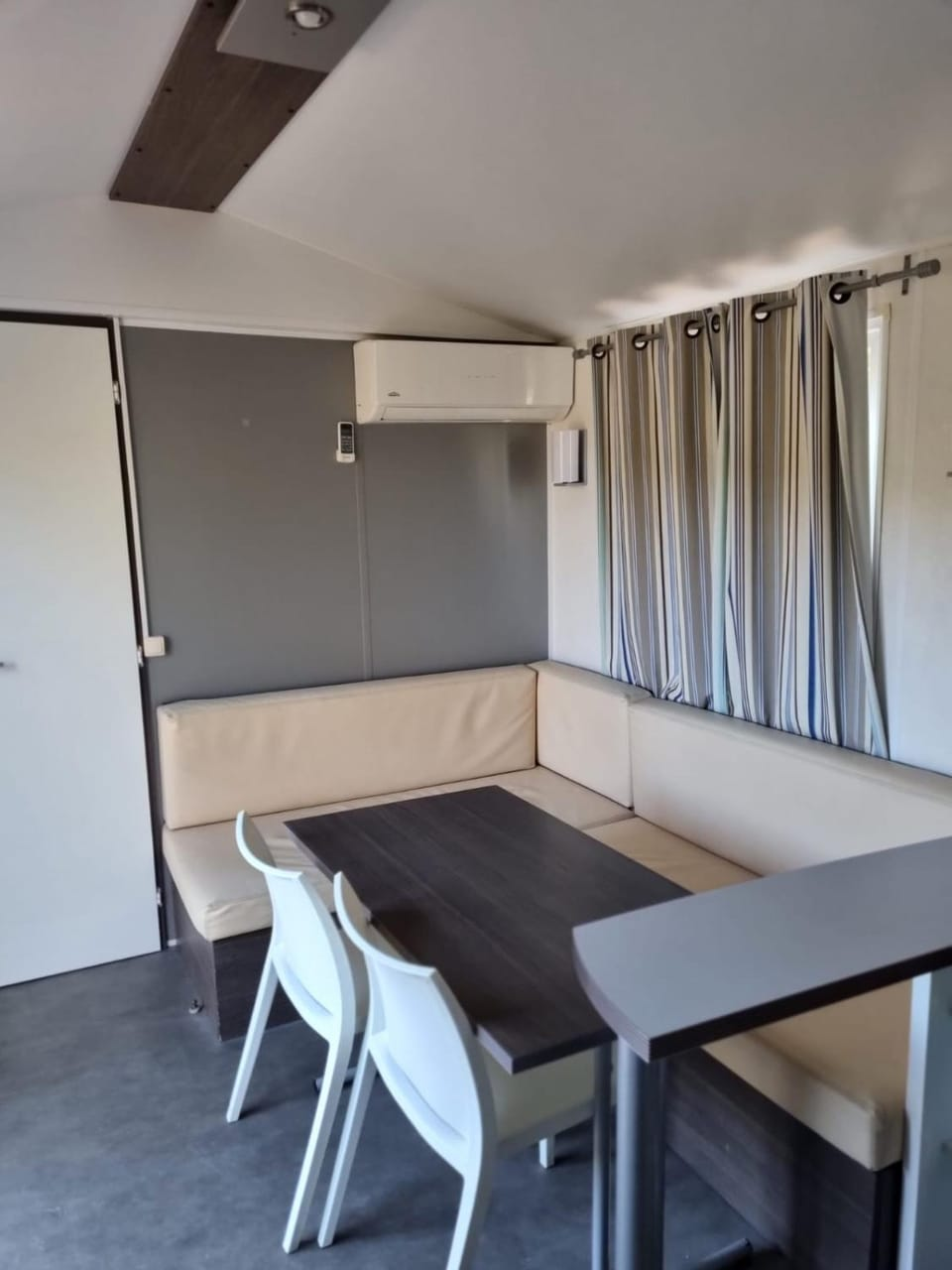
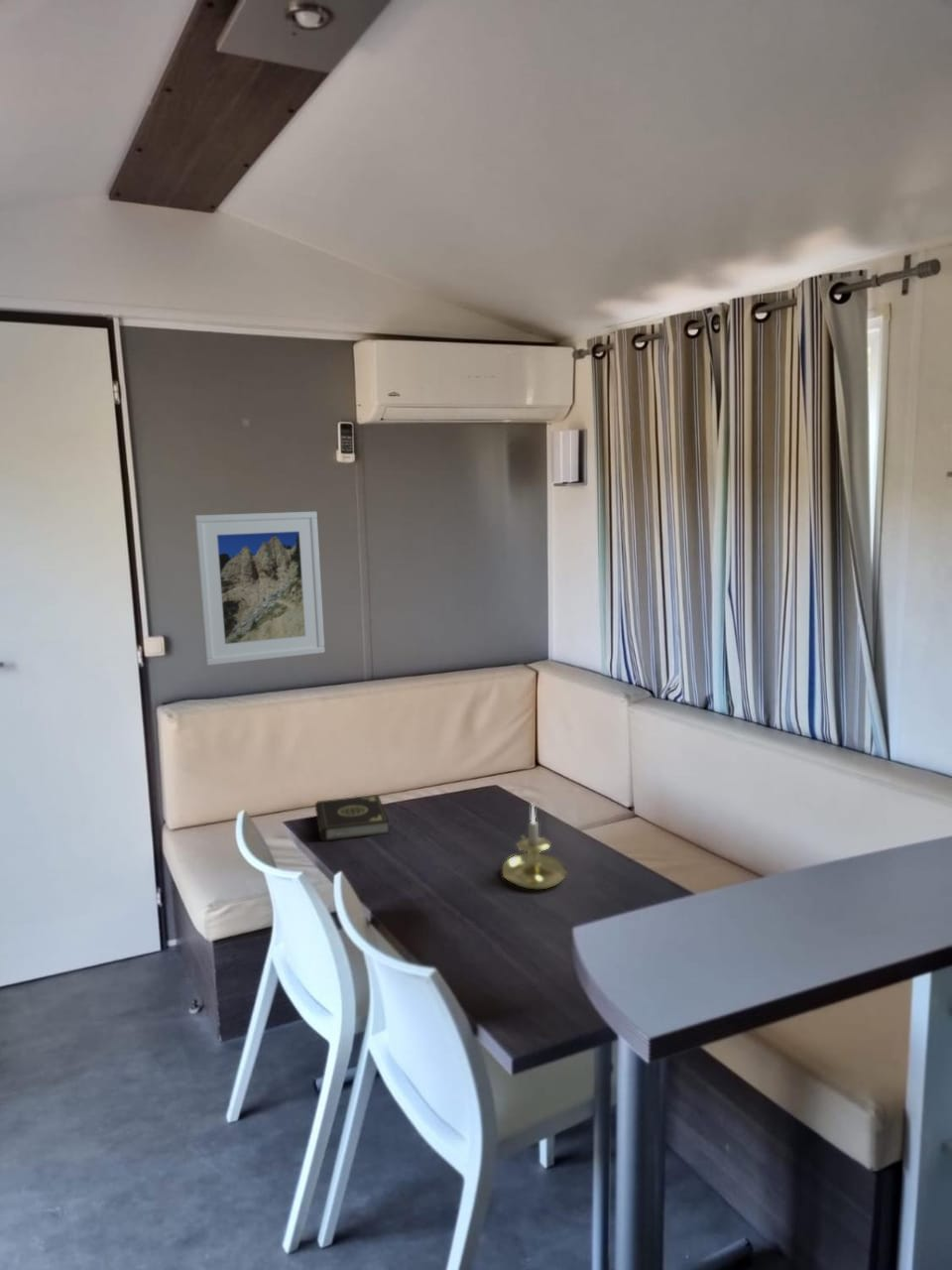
+ book (351, 817)
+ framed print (262, 586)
+ candle holder (532, 837)
